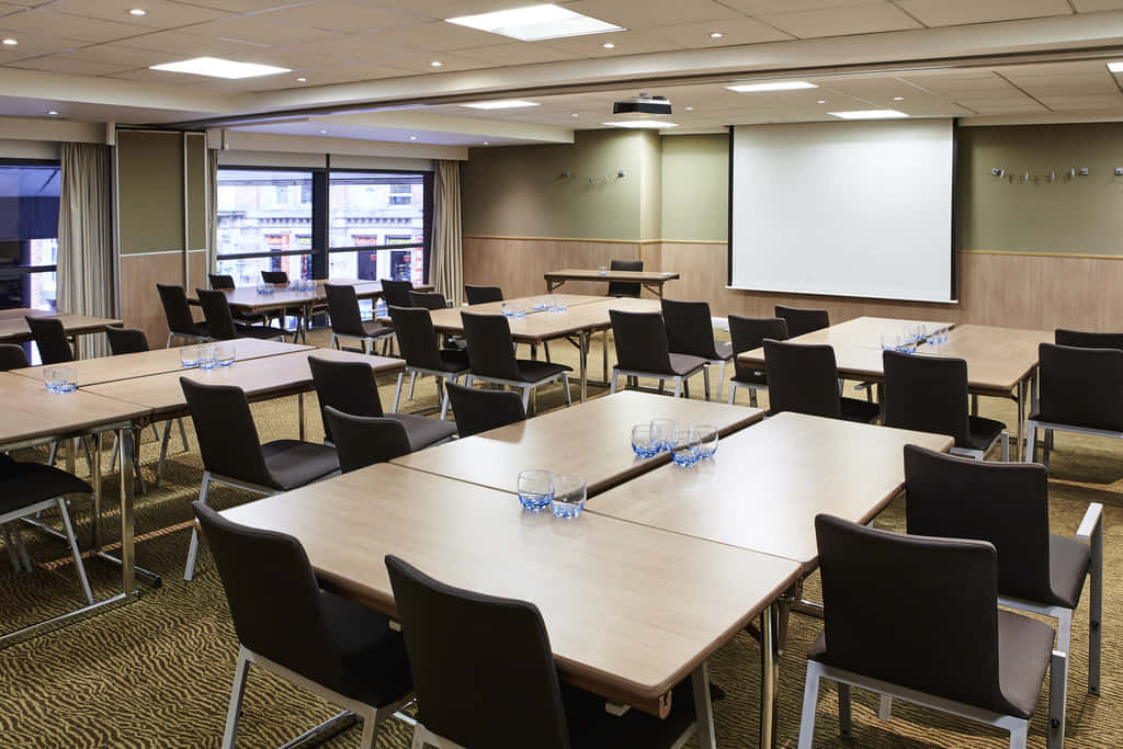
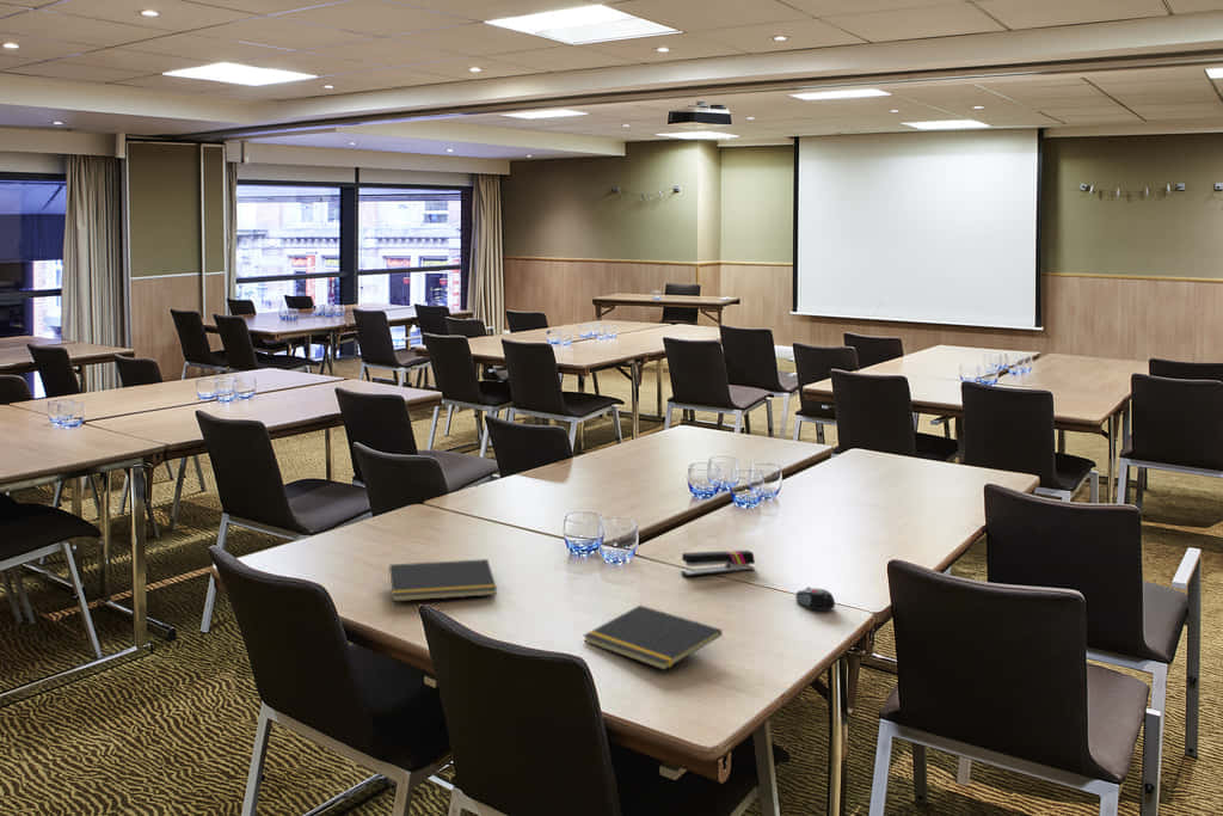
+ notepad (442, 578)
+ computer mouse (815, 596)
+ stapler (718, 562)
+ notepad (651, 634)
